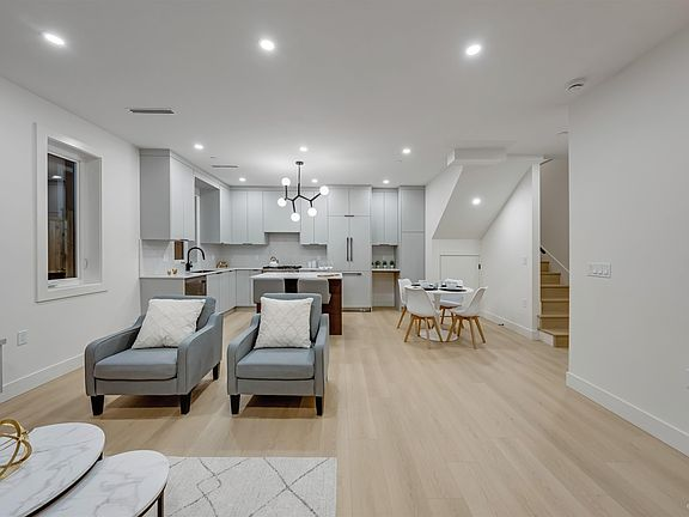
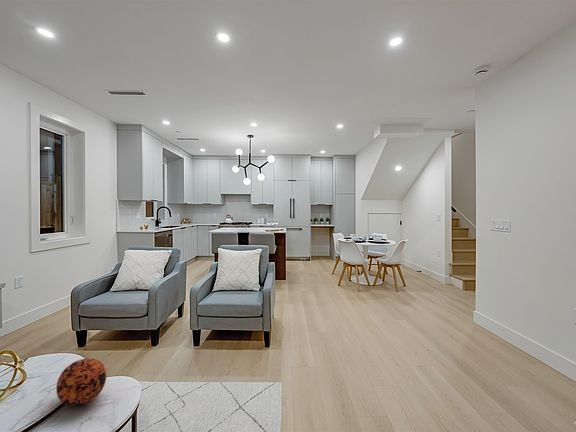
+ decorative ball (82, 381)
